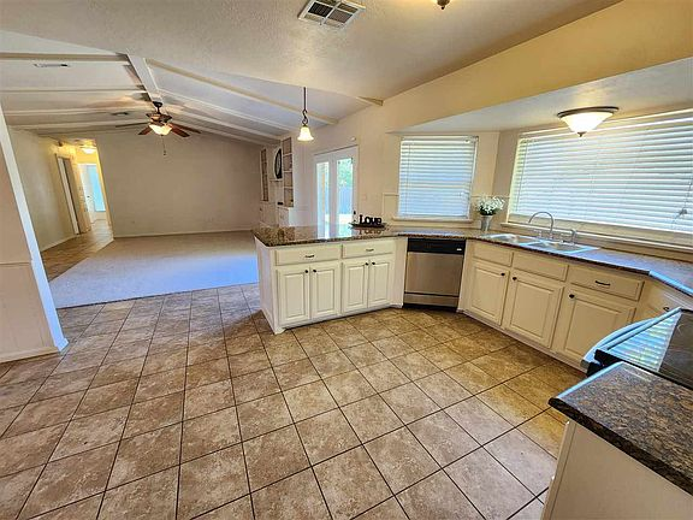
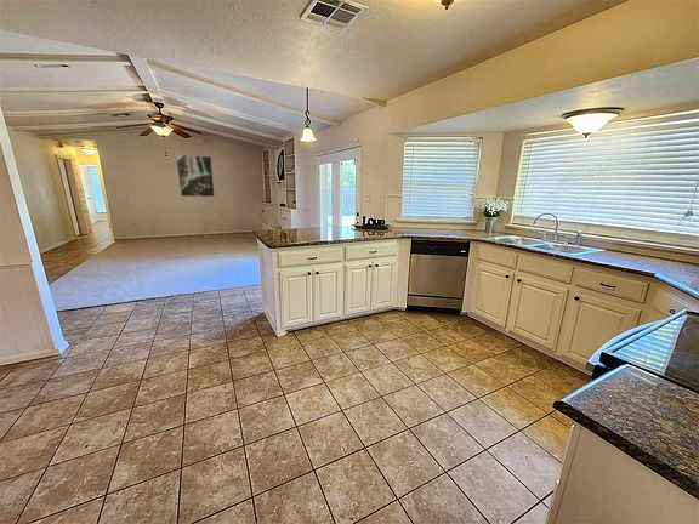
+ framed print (195, 176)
